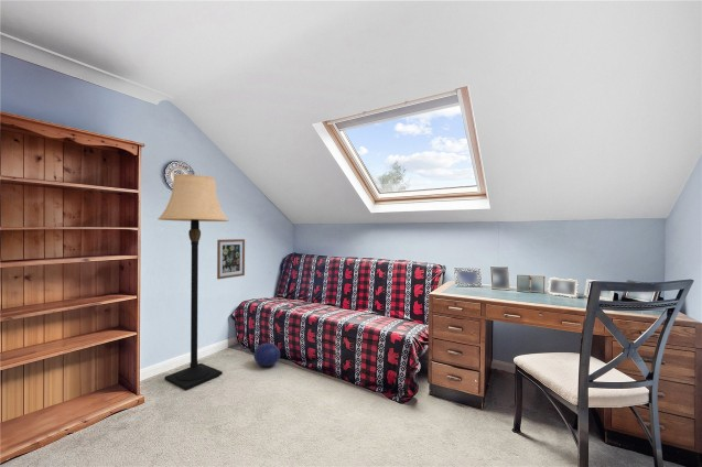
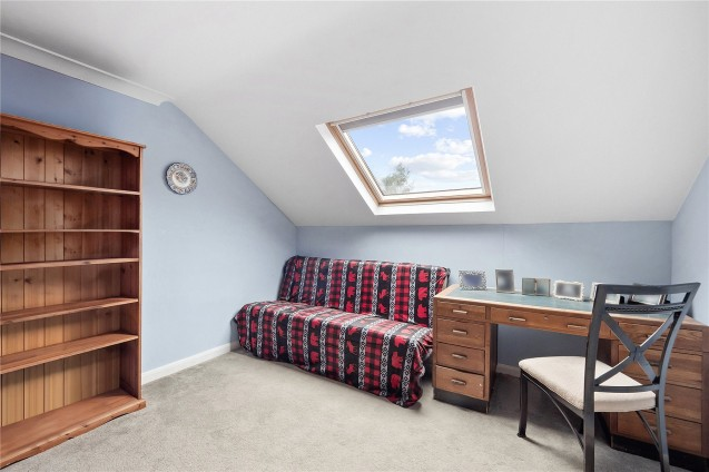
- lamp (194, 278)
- wall art (231, 258)
- ball (267, 354)
